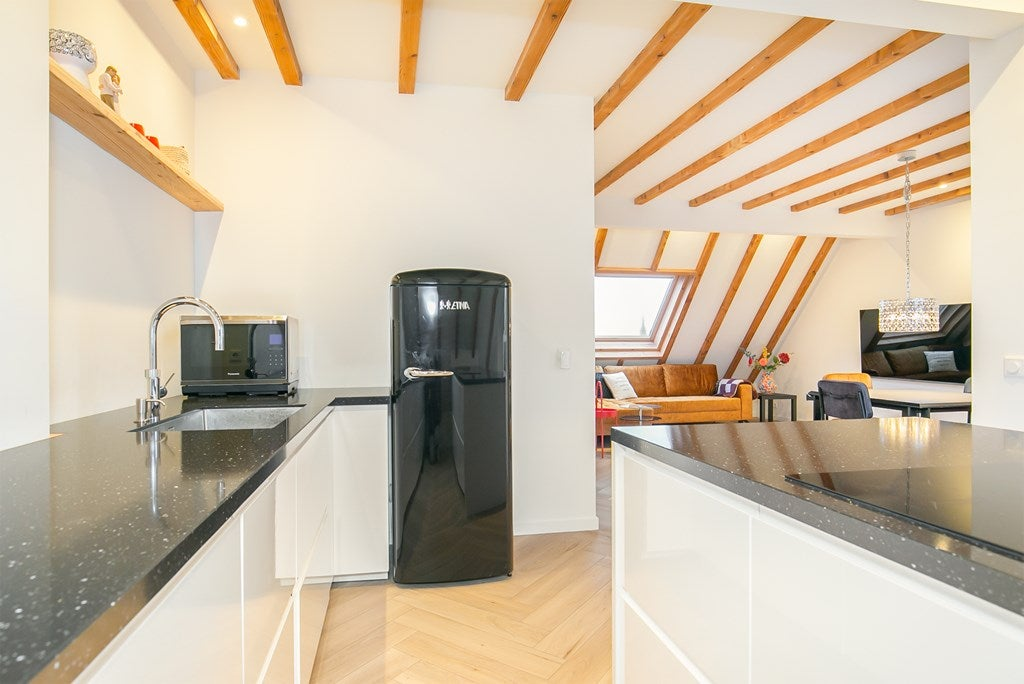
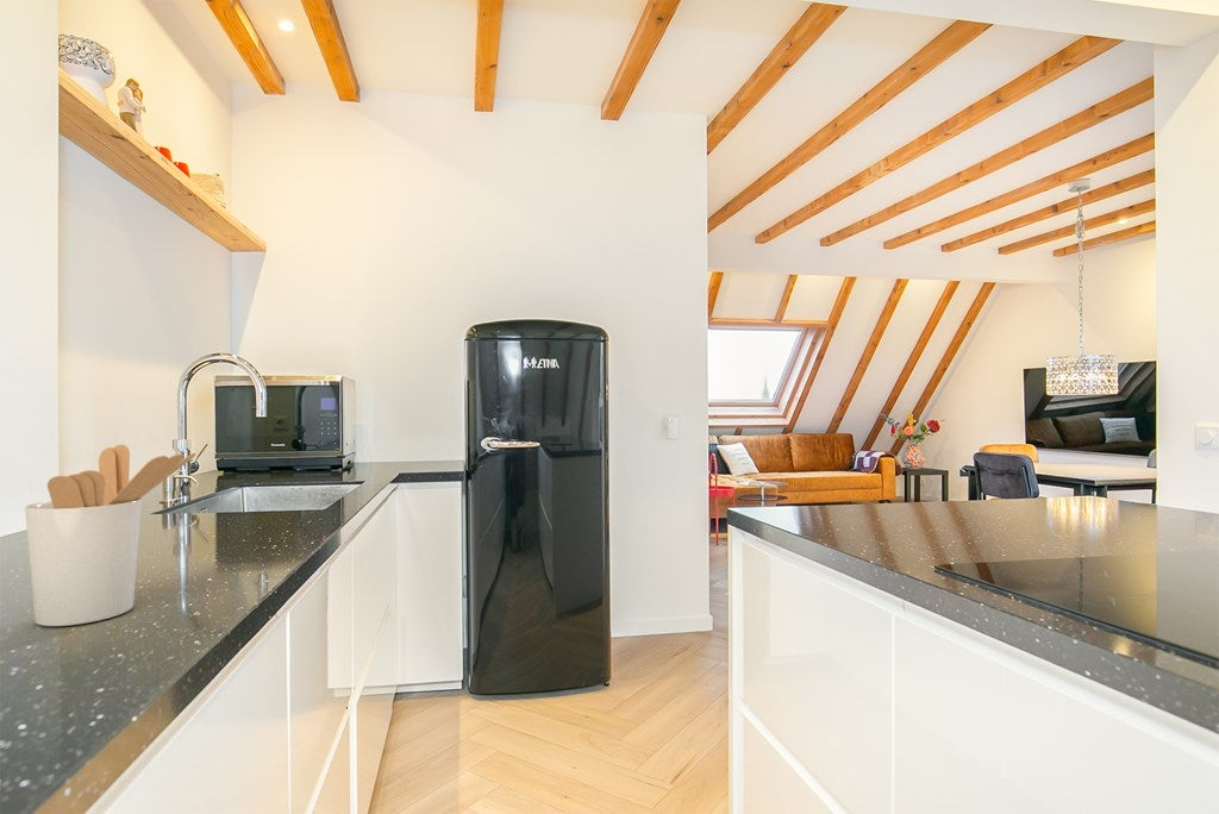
+ utensil holder (113, 528)
